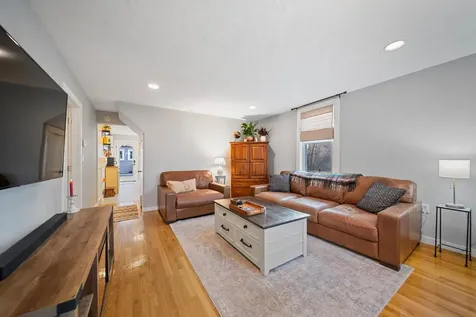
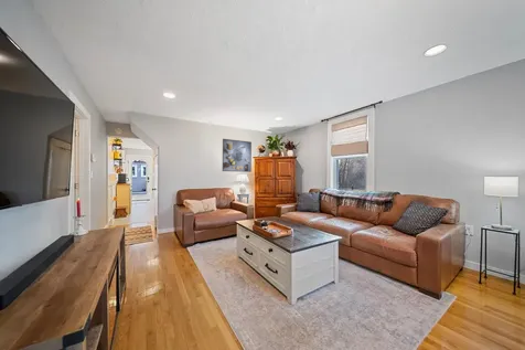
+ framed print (237, 156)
